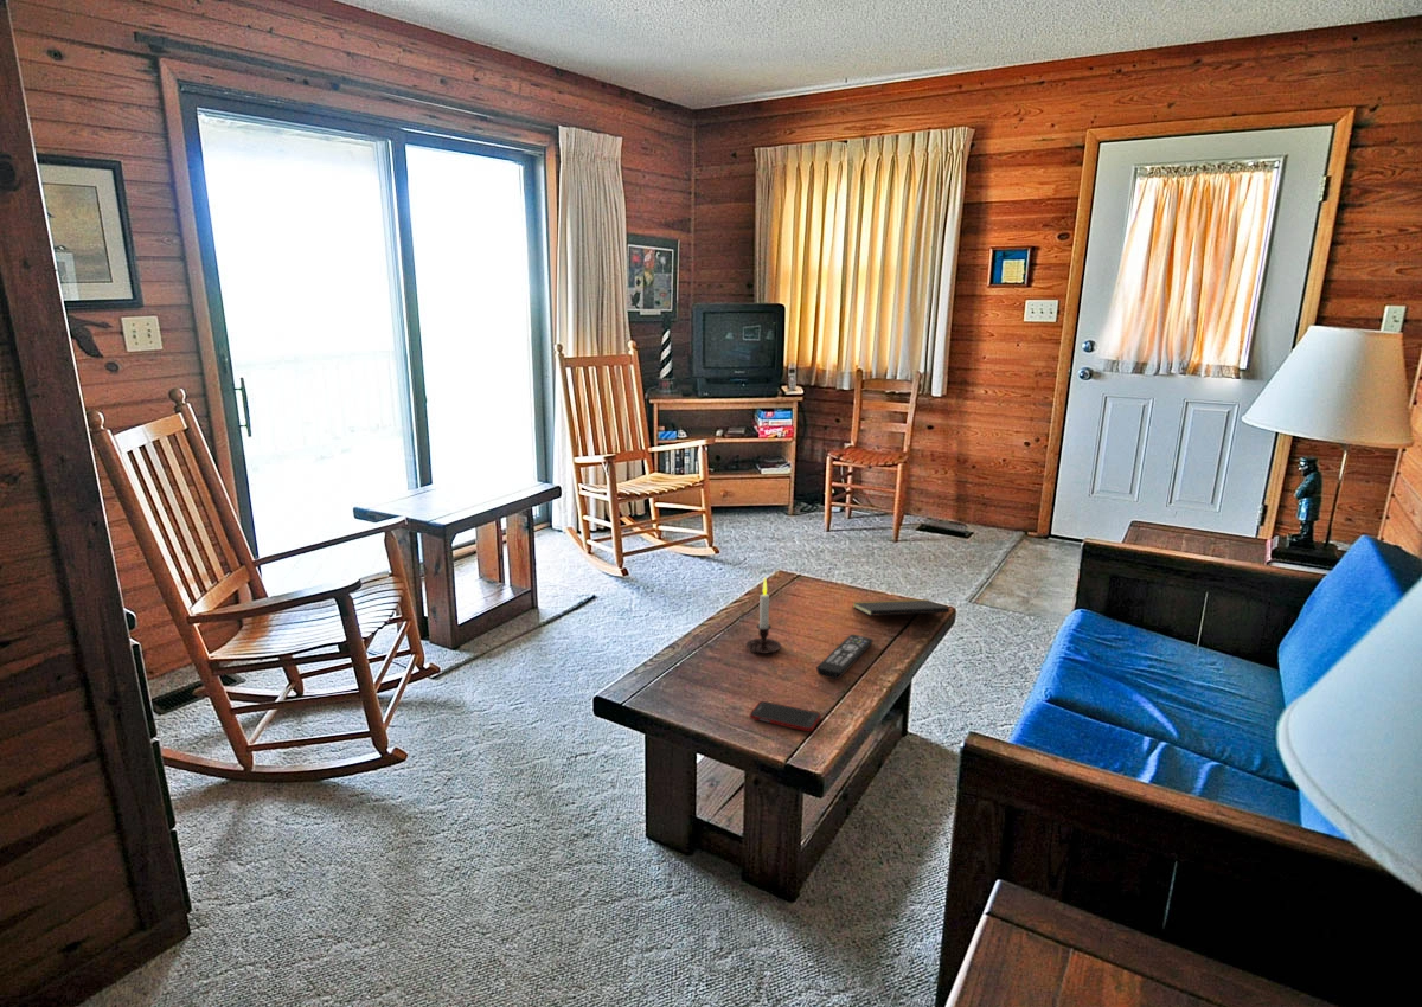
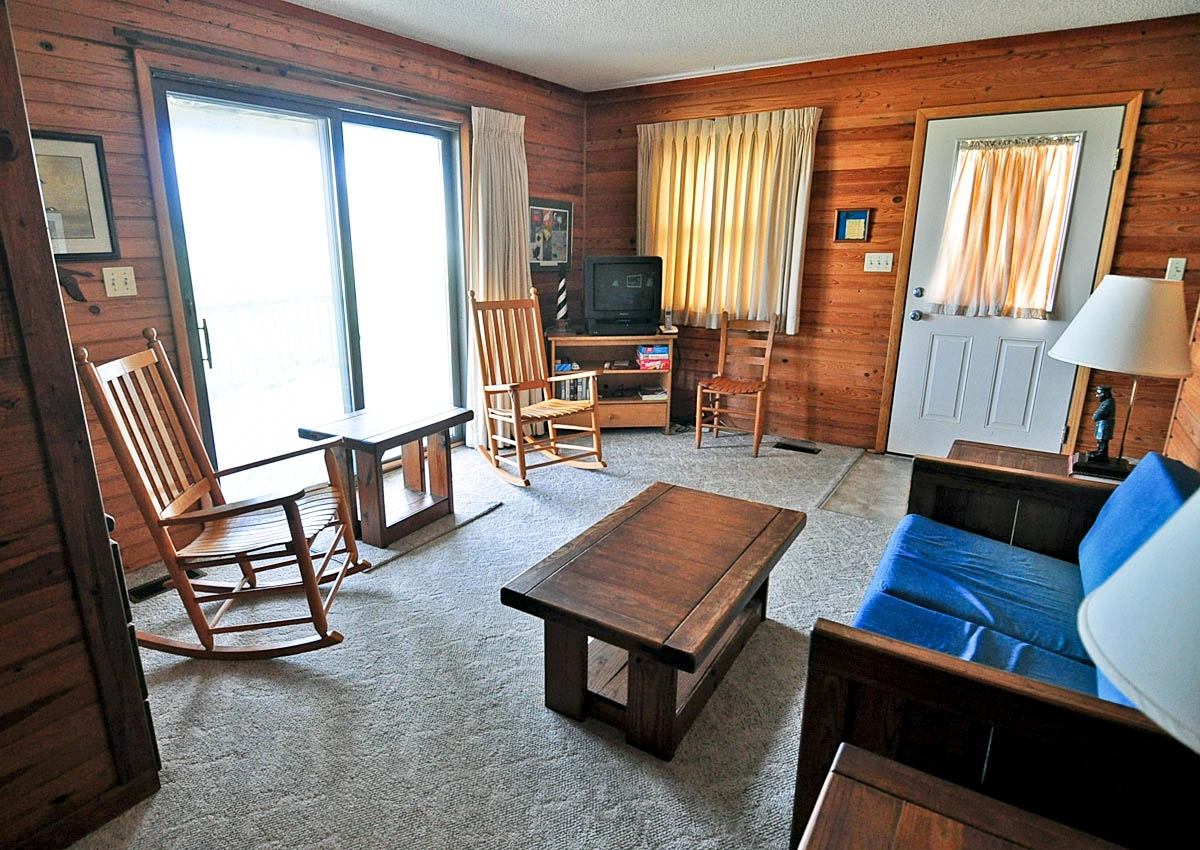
- candle (762, 614)
- remote control (845, 655)
- notepad (899, 607)
- cell phone (784, 716)
